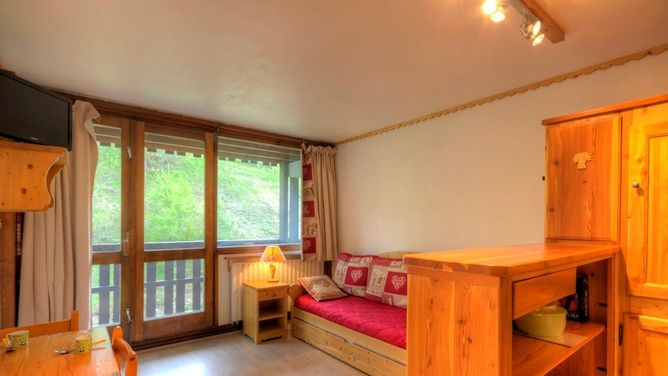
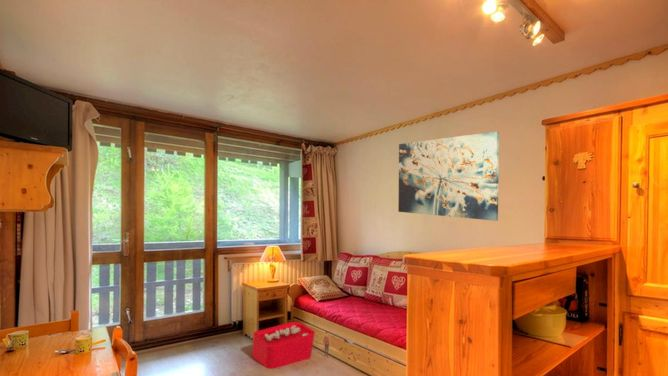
+ storage bin (289, 344)
+ wall art (441, 177)
